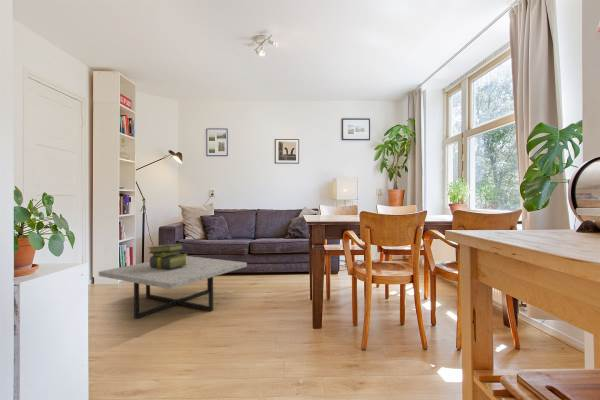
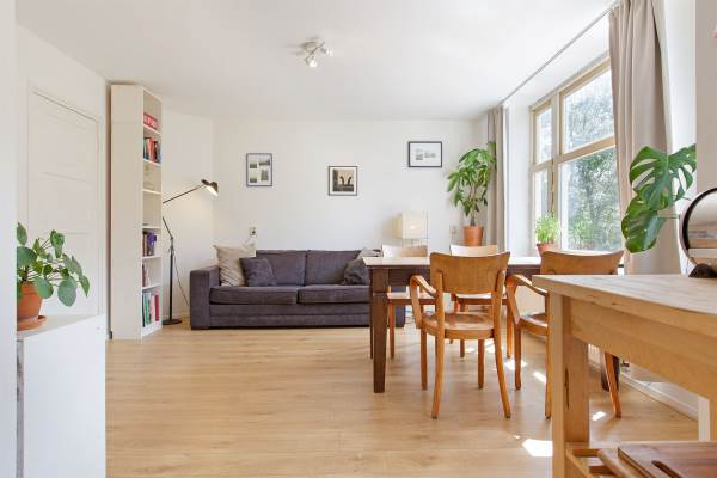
- coffee table (177, 285)
- stack of books (167, 255)
